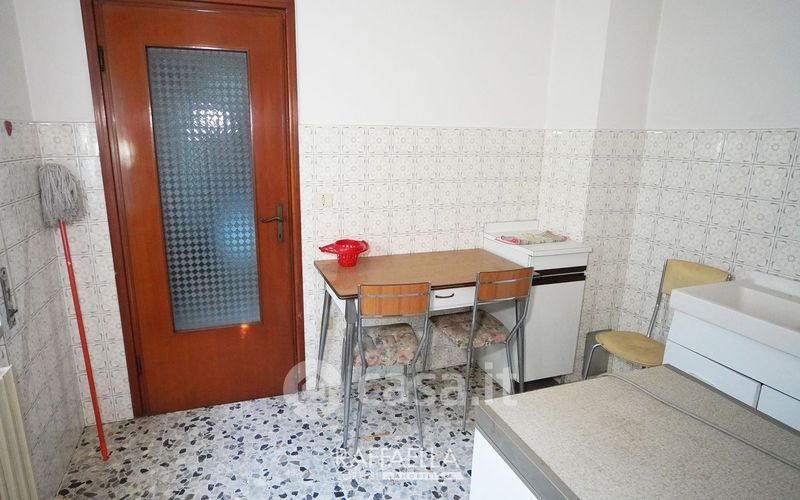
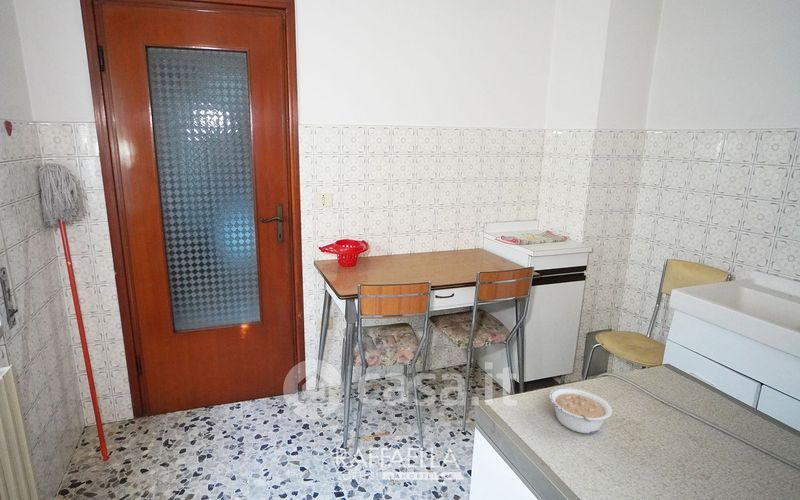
+ legume (580, 411)
